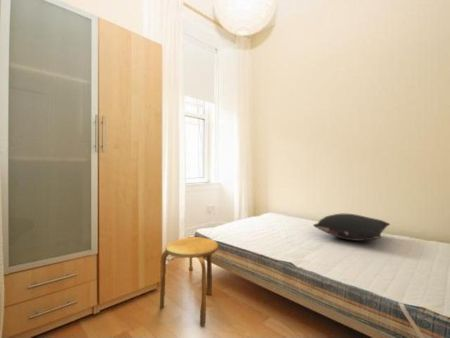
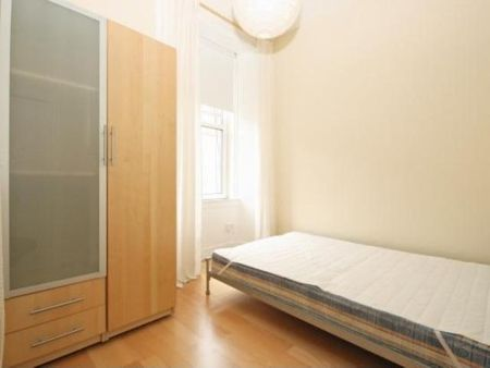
- pillow (352, 225)
- stool (202, 275)
